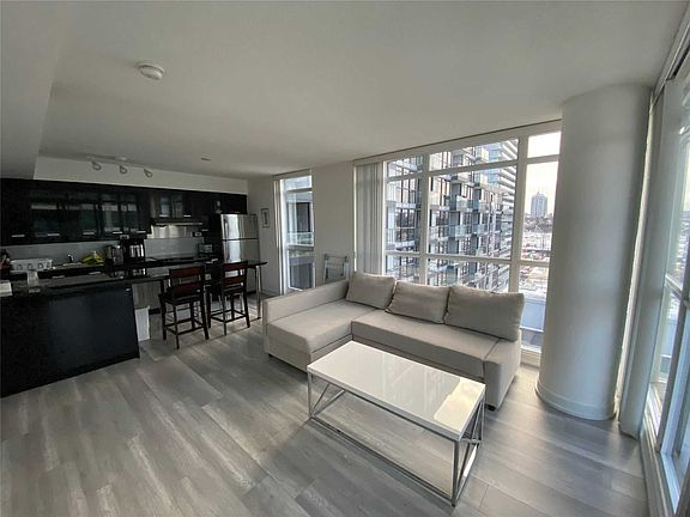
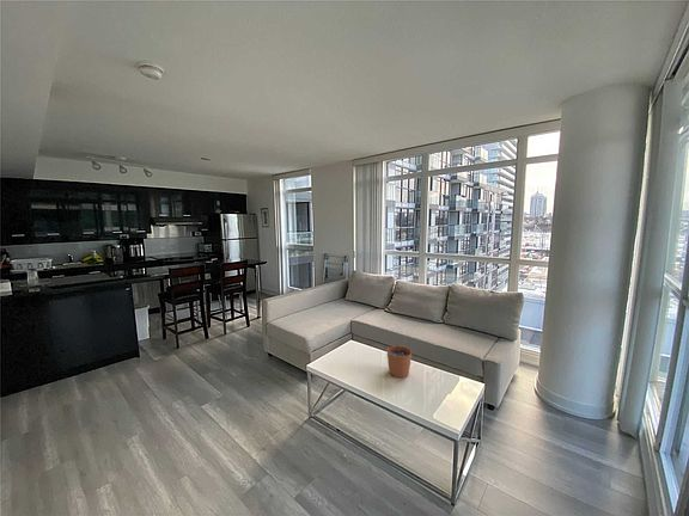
+ plant pot (398, 356)
